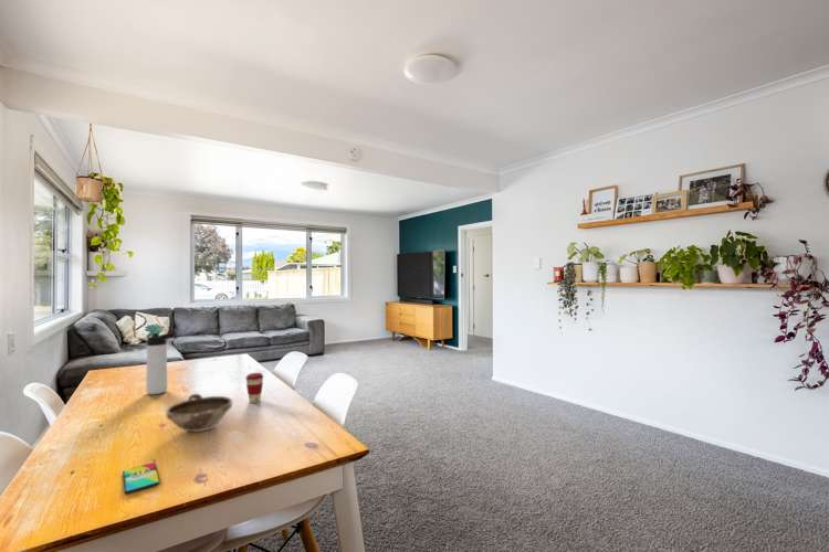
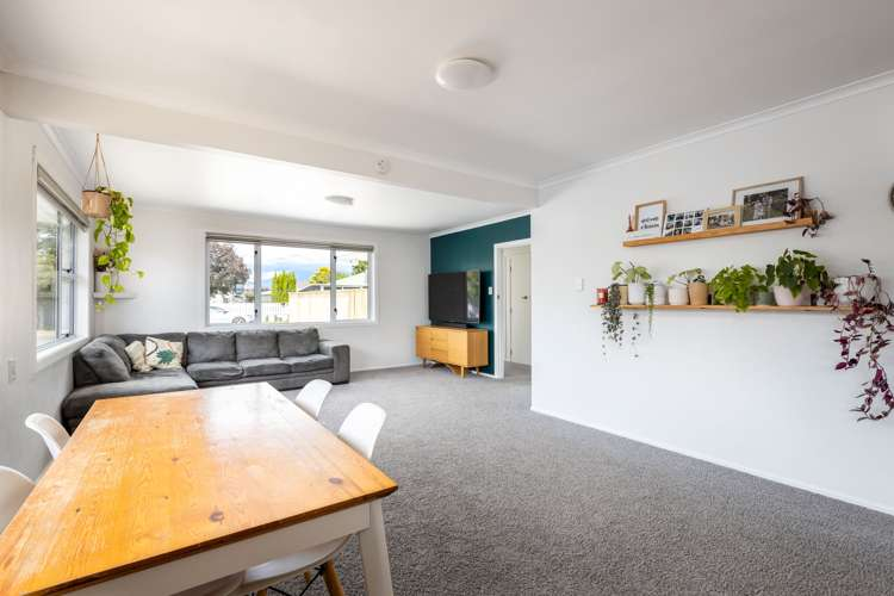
- thermos bottle (161, 362)
- smartphone (140, 476)
- bowl (200, 414)
- coffee cup (254, 388)
